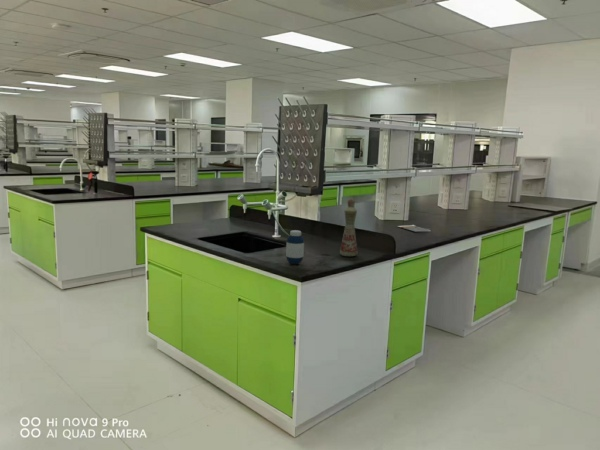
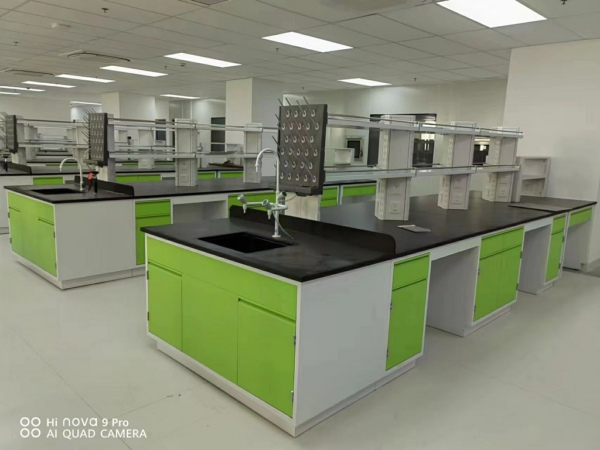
- medicine bottle (295, 247)
- bottle (350, 227)
